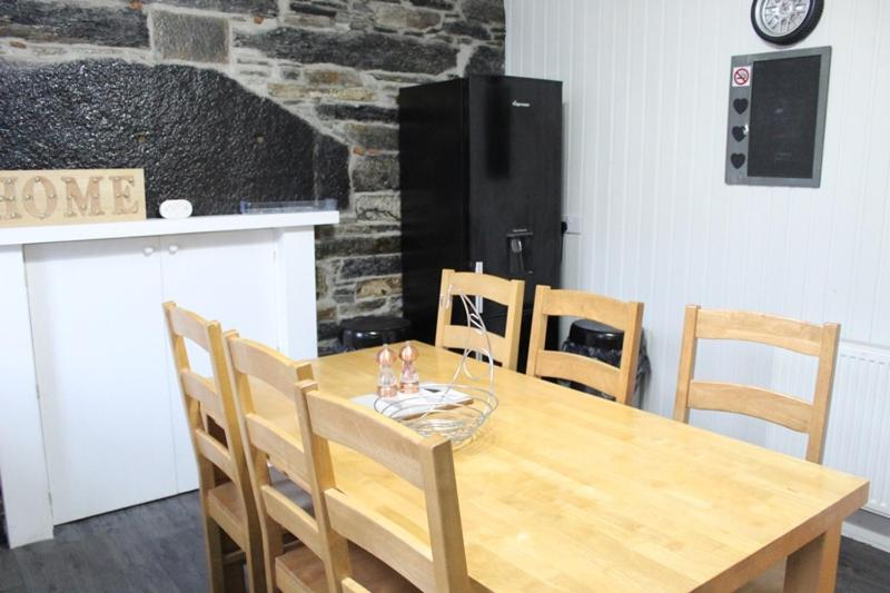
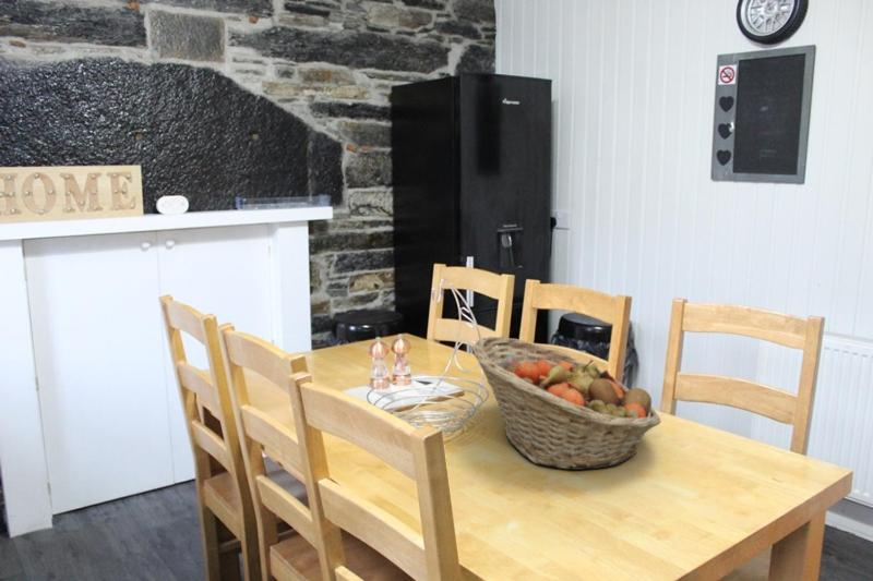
+ fruit basket (561, 394)
